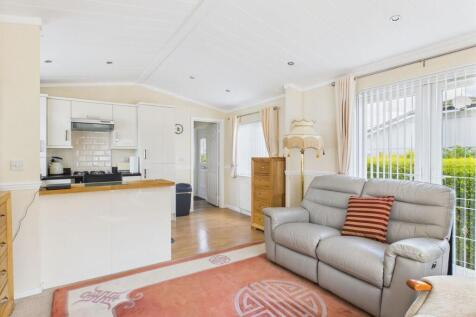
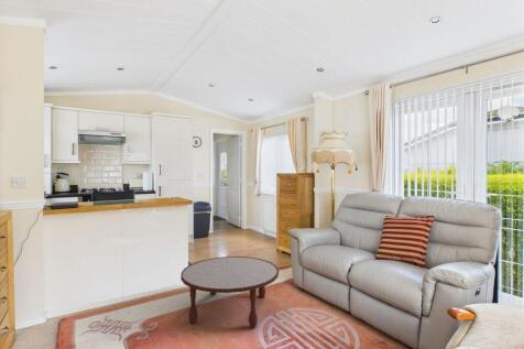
+ coffee table (230, 288)
